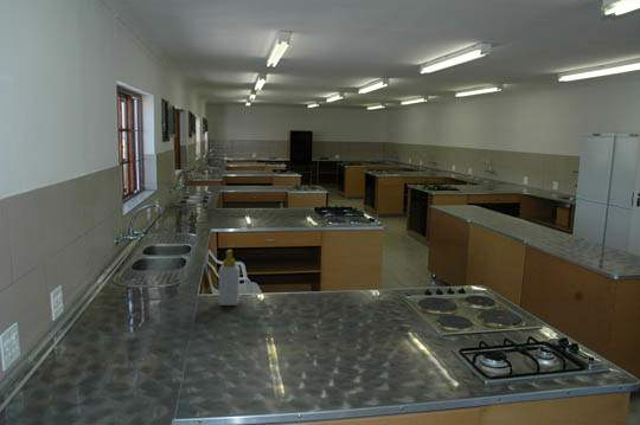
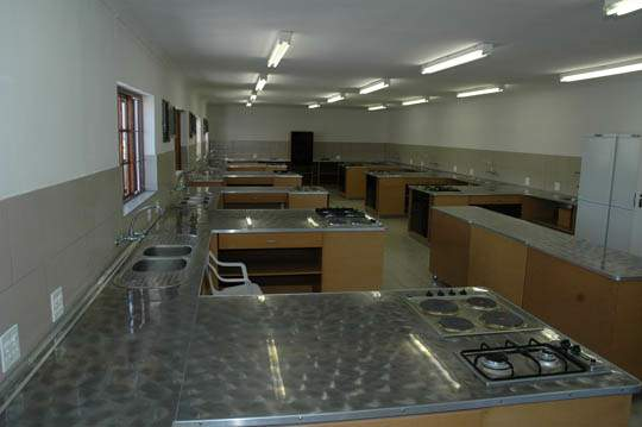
- soap bottle (229, 277)
